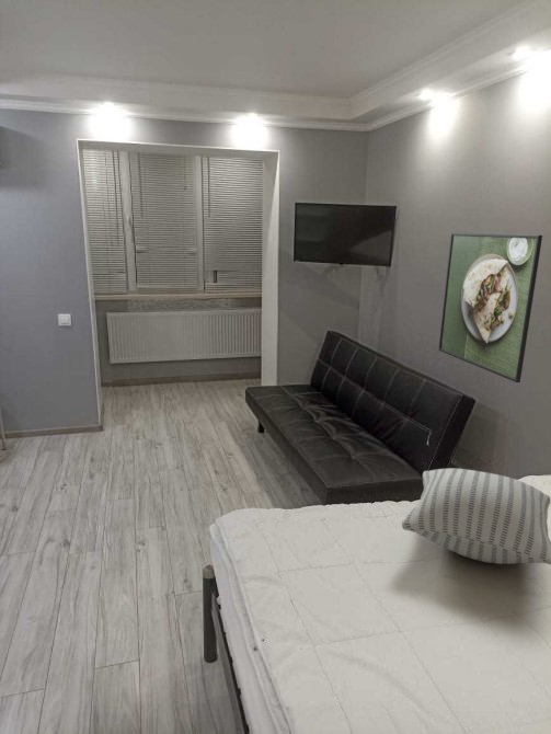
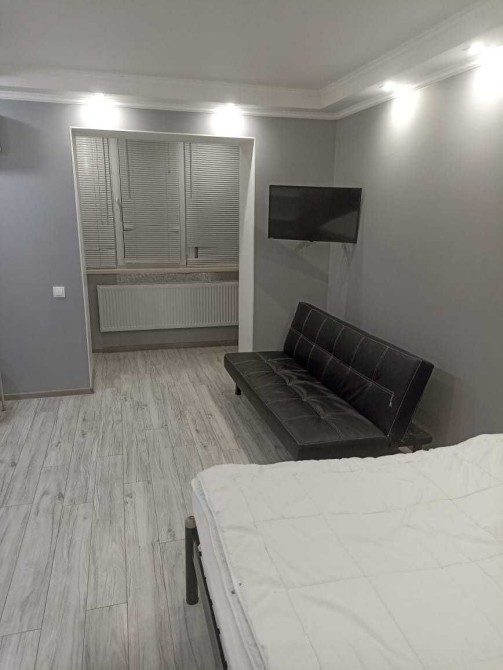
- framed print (482, 301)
- pillow (480, 511)
